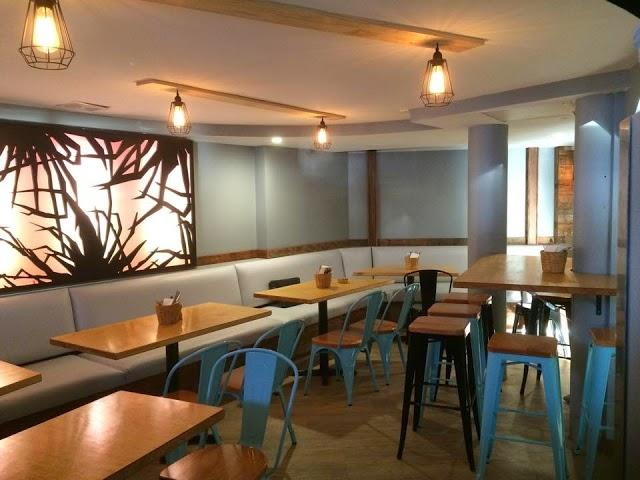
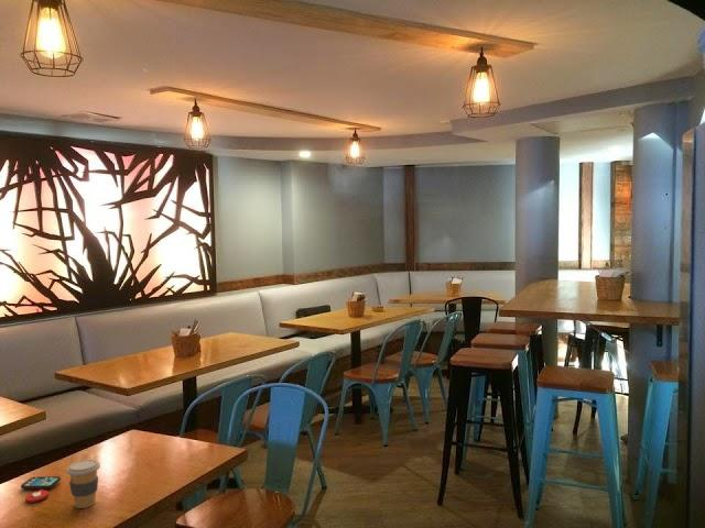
+ coffee cup (84, 484)
+ smartphone (40, 486)
